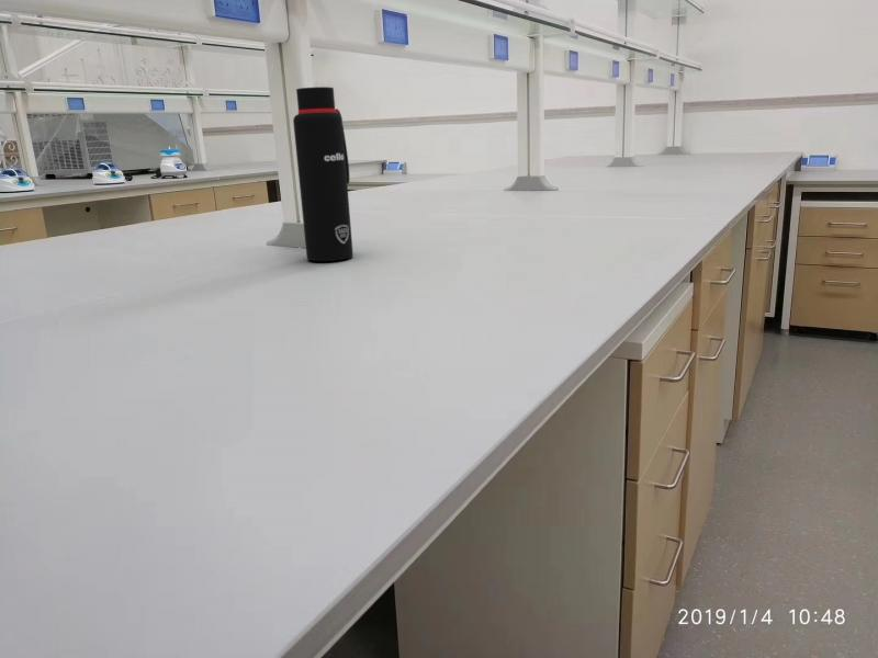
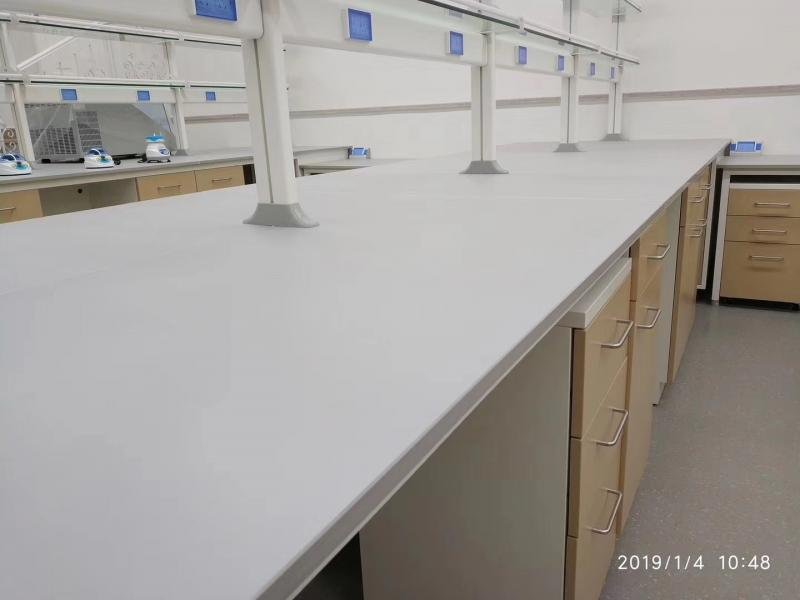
- water bottle (326, 174)
